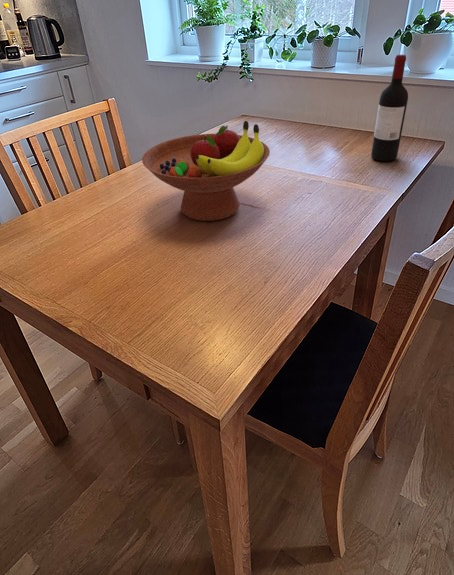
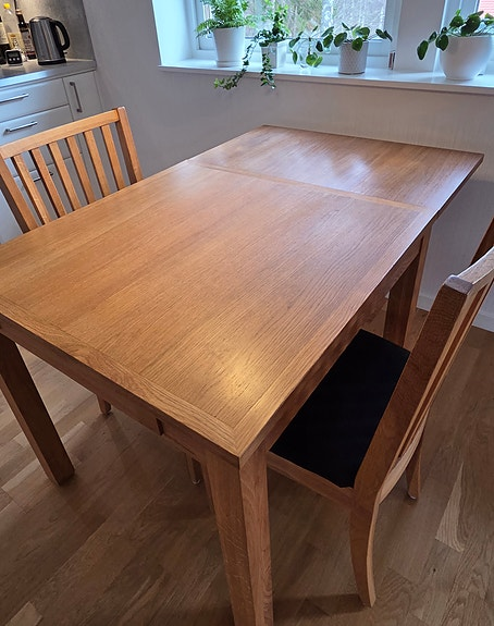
- wine bottle (391, 109)
- fruit bowl (207, 171)
